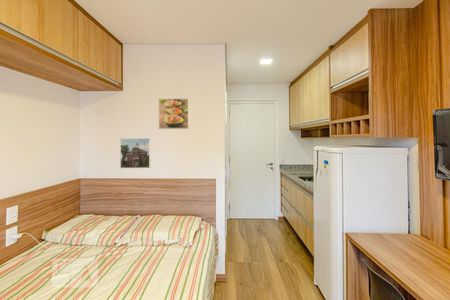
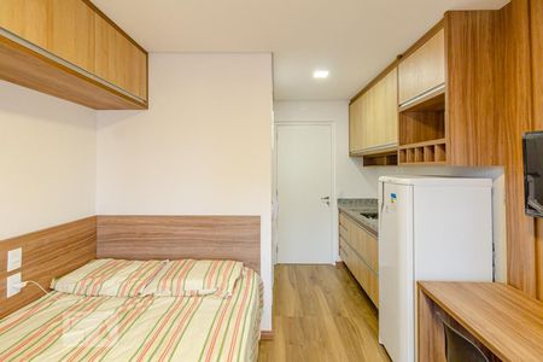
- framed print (173, 113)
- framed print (135, 153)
